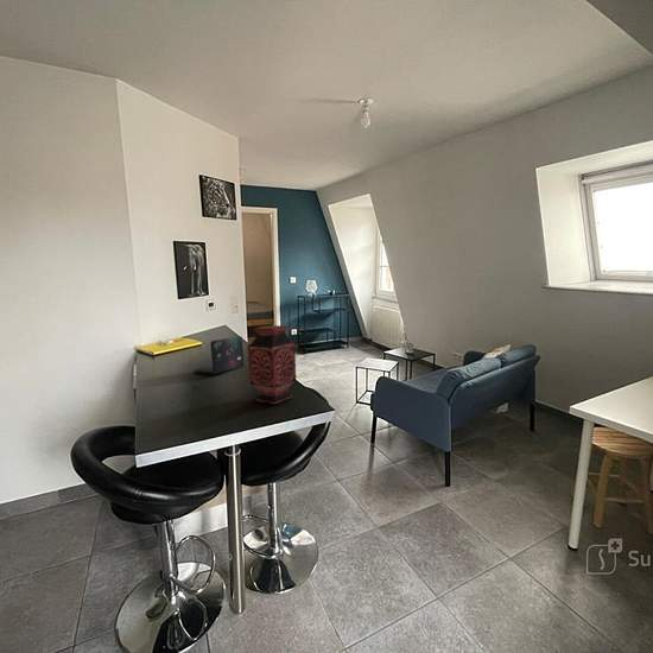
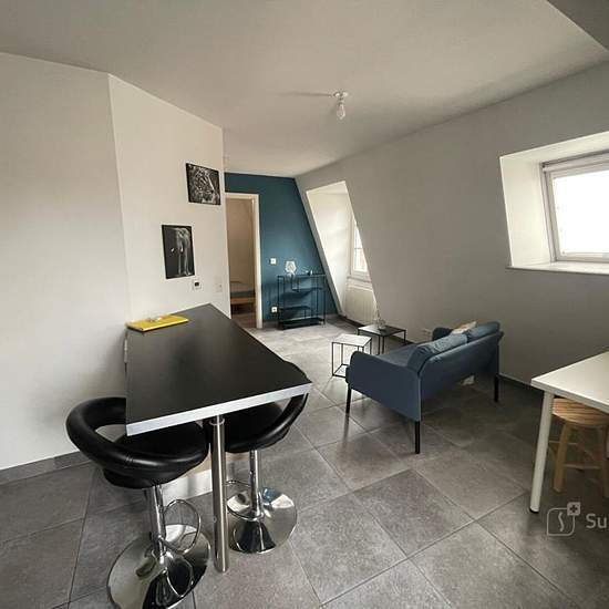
- laptop (218, 353)
- vase (272, 363)
